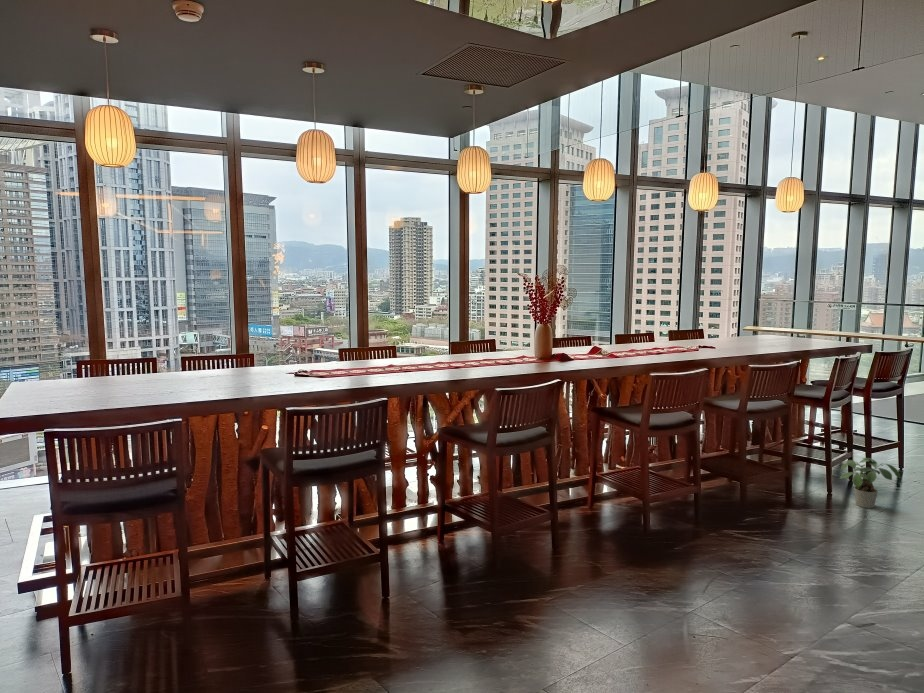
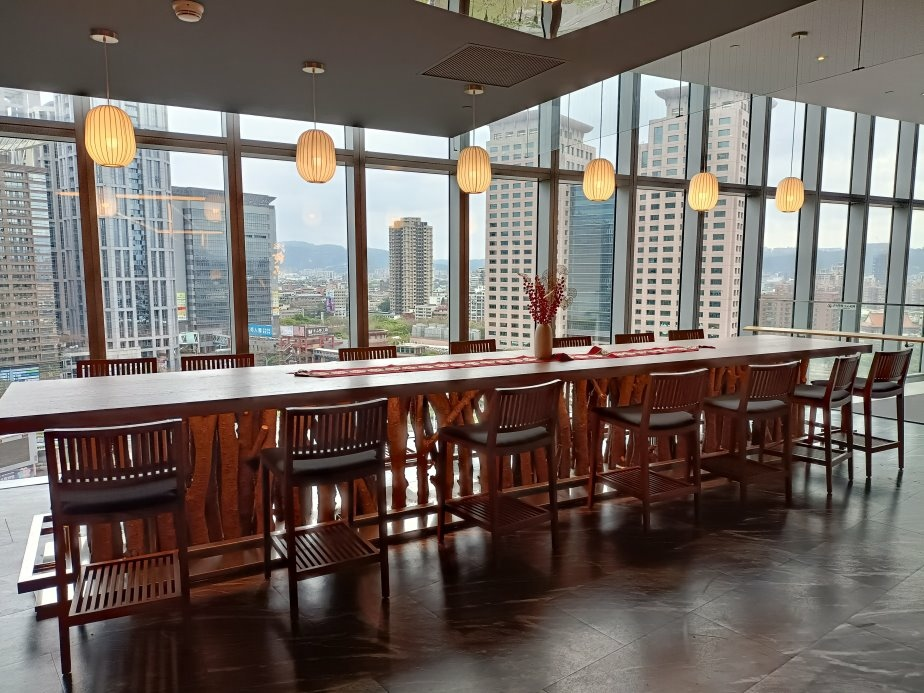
- potted plant (863, 482)
